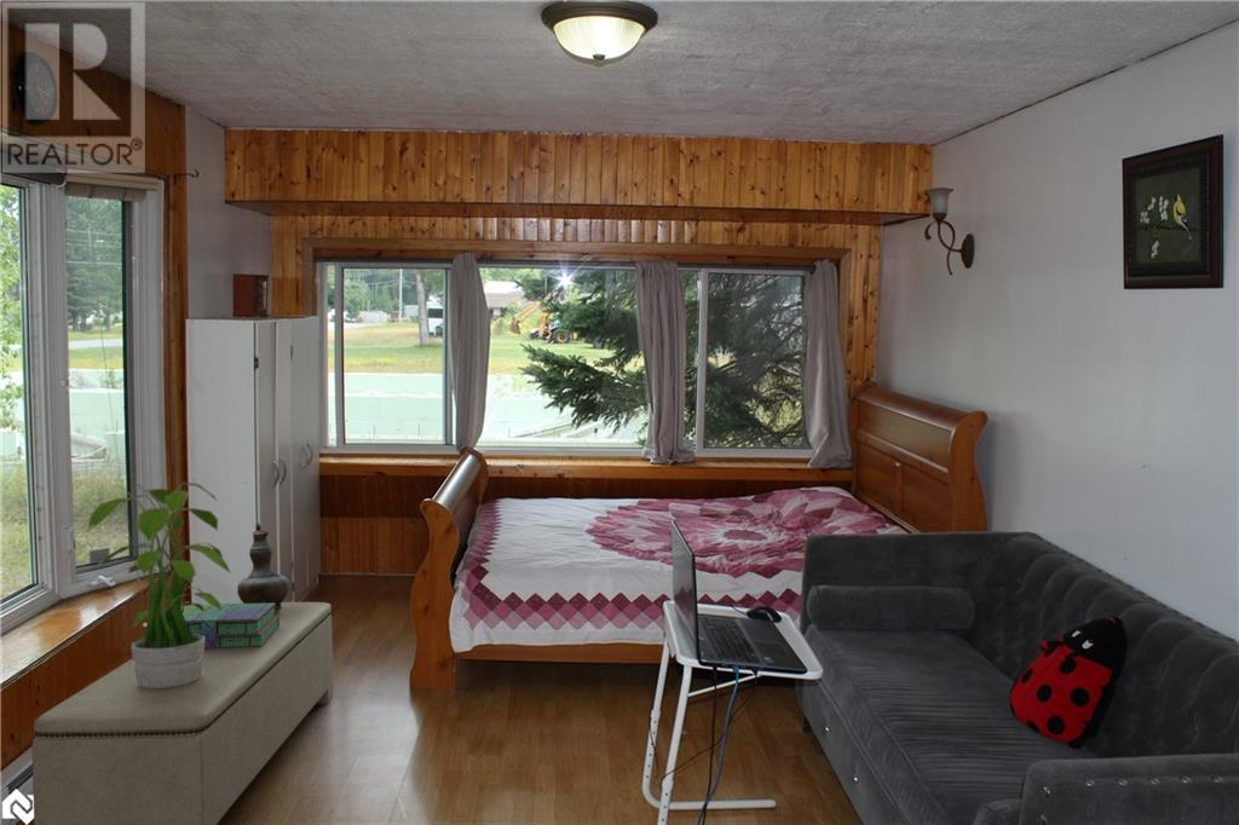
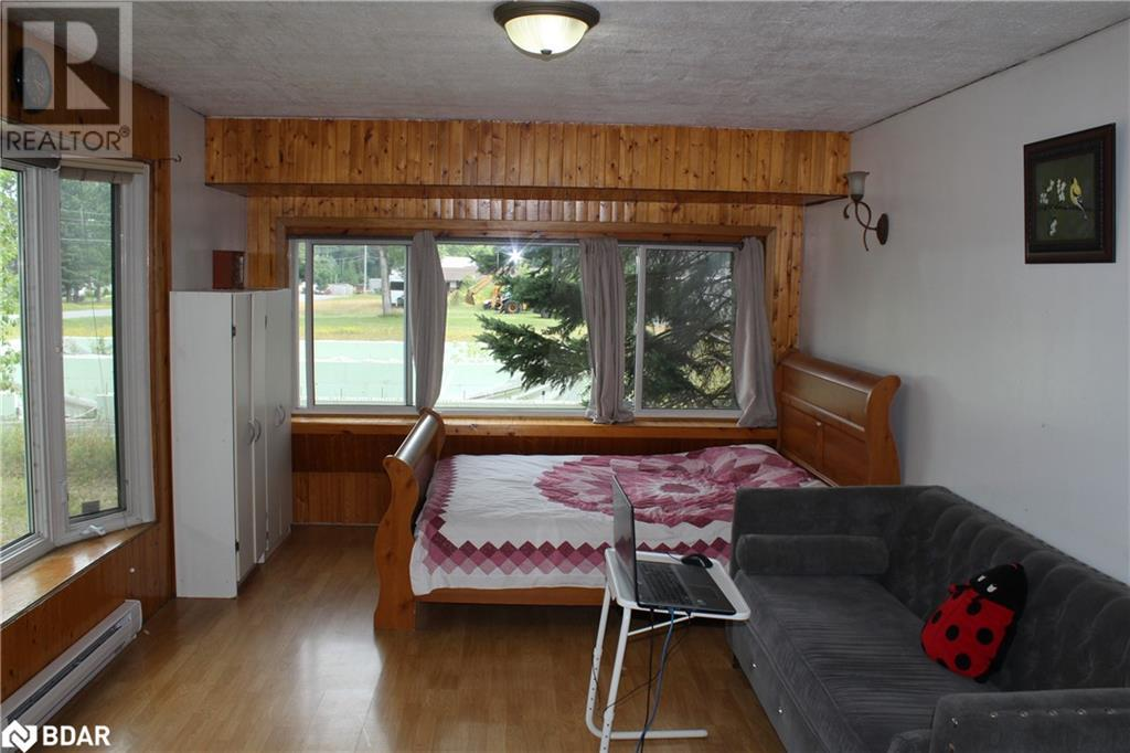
- bench (213, 709)
- potted plant (157, 584)
- decorative vase (263, 566)
- stack of books (219, 624)
